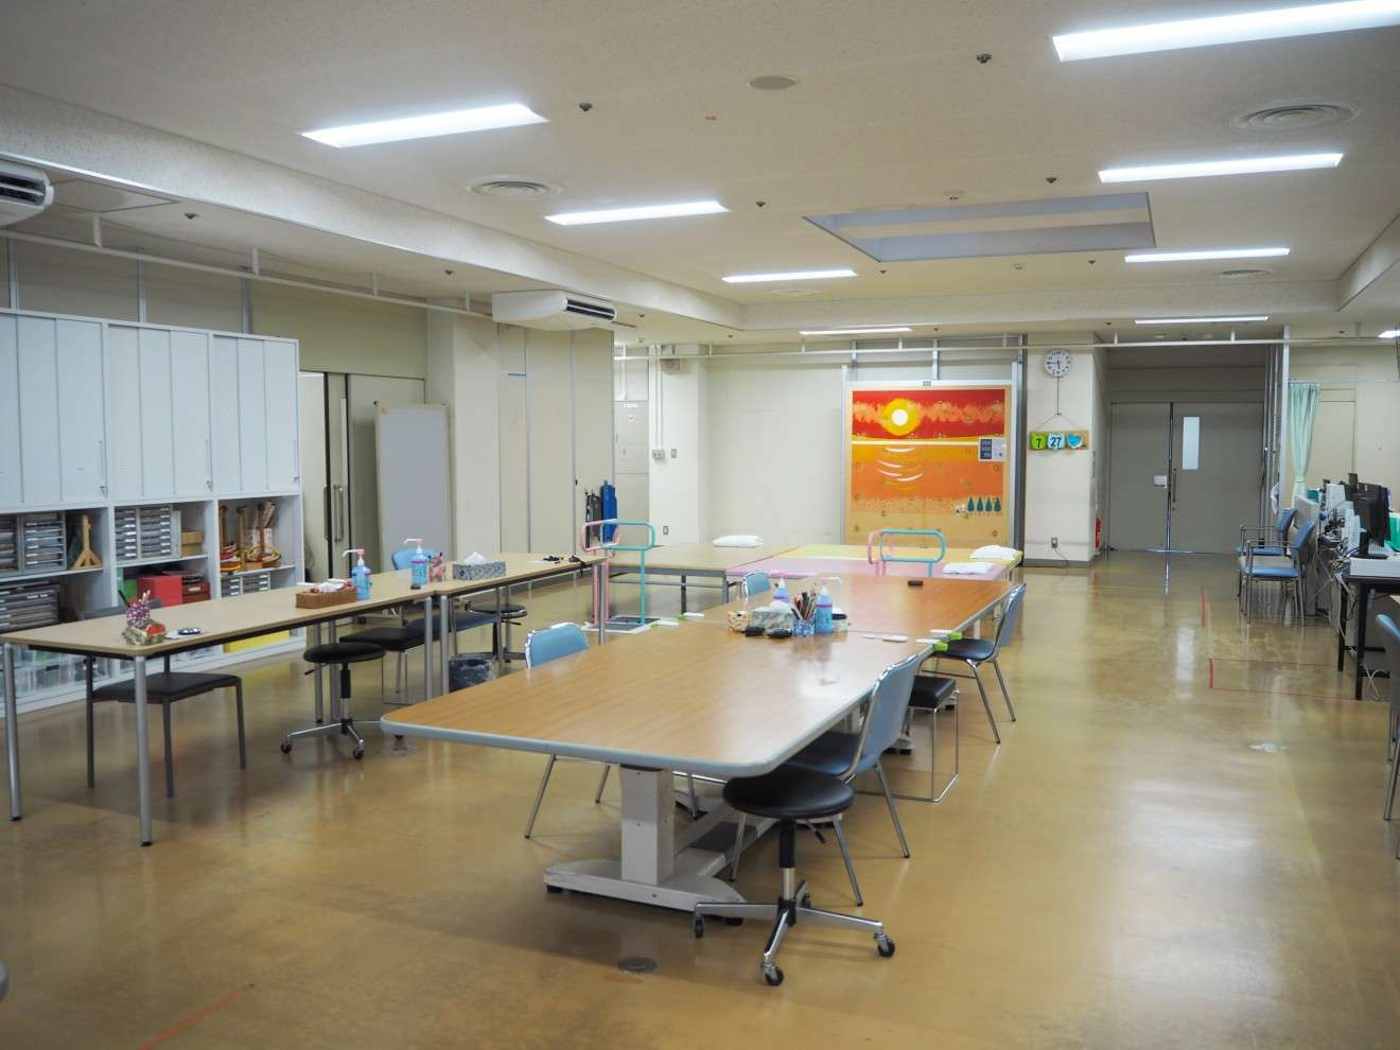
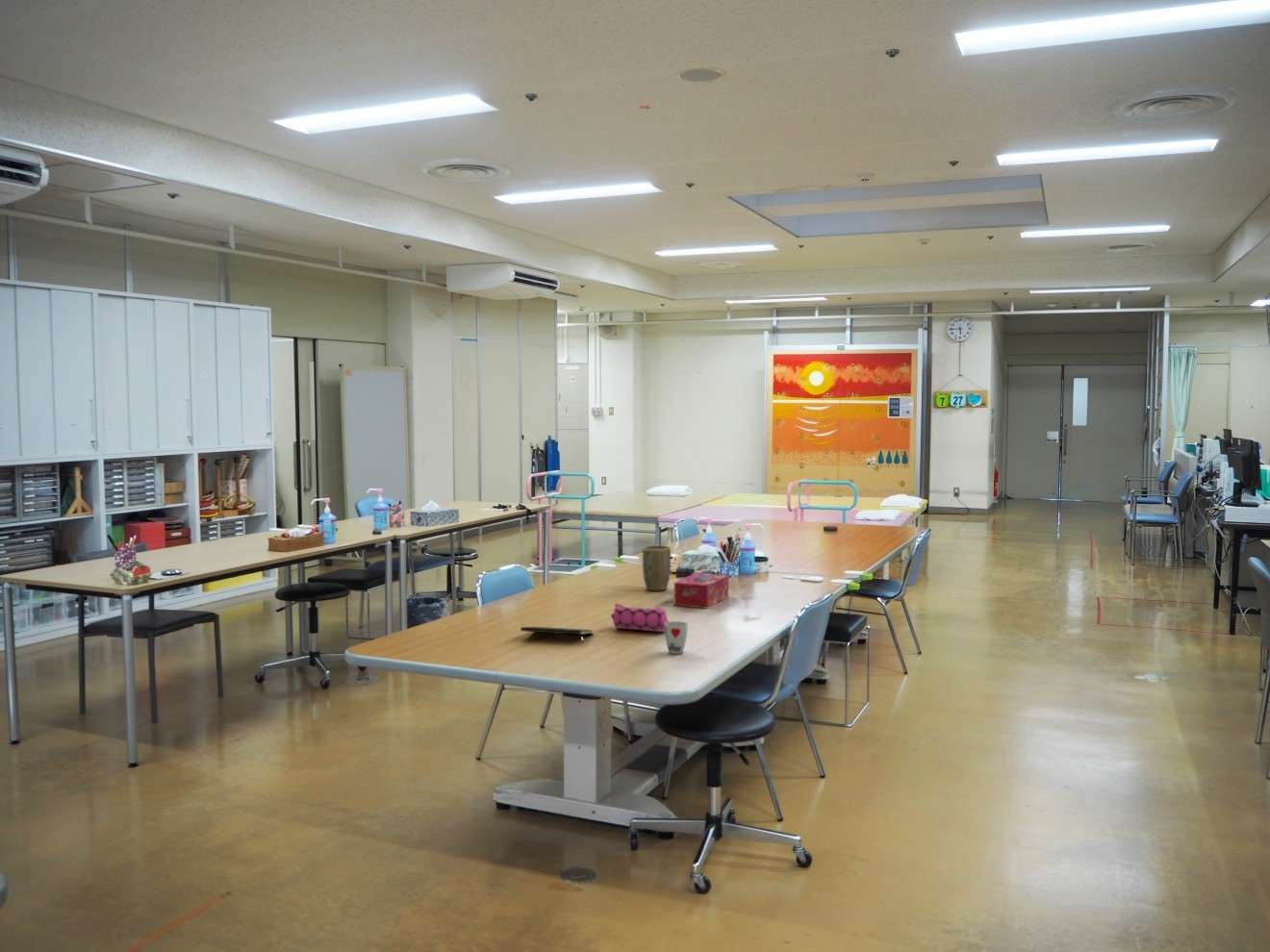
+ notepad (557, 630)
+ plant pot (656, 567)
+ tissue box (701, 589)
+ pencil case (640, 616)
+ cup (675, 638)
